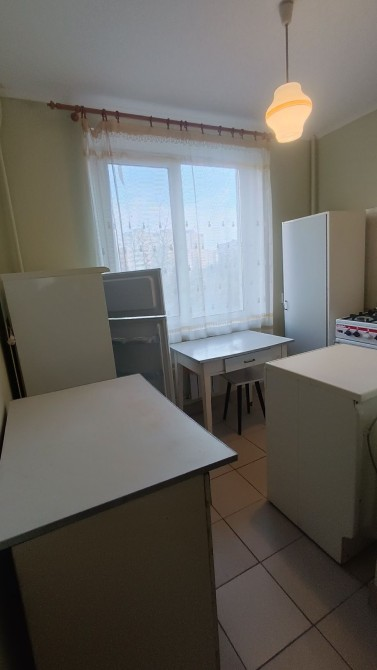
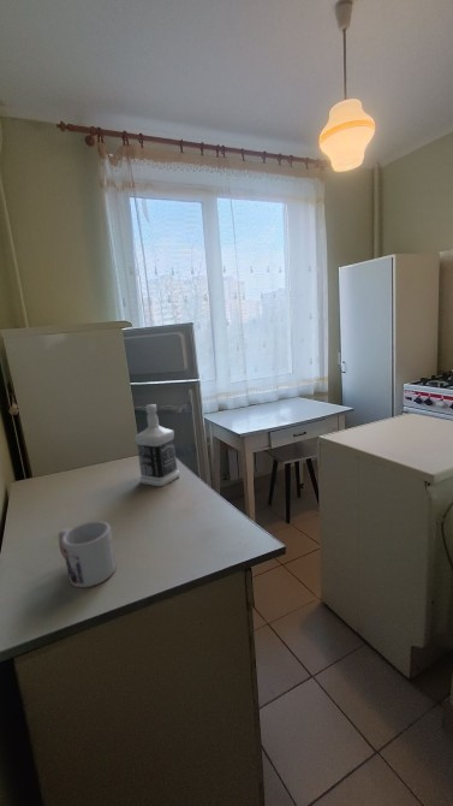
+ bottle (155, 443)
+ mug (83, 550)
